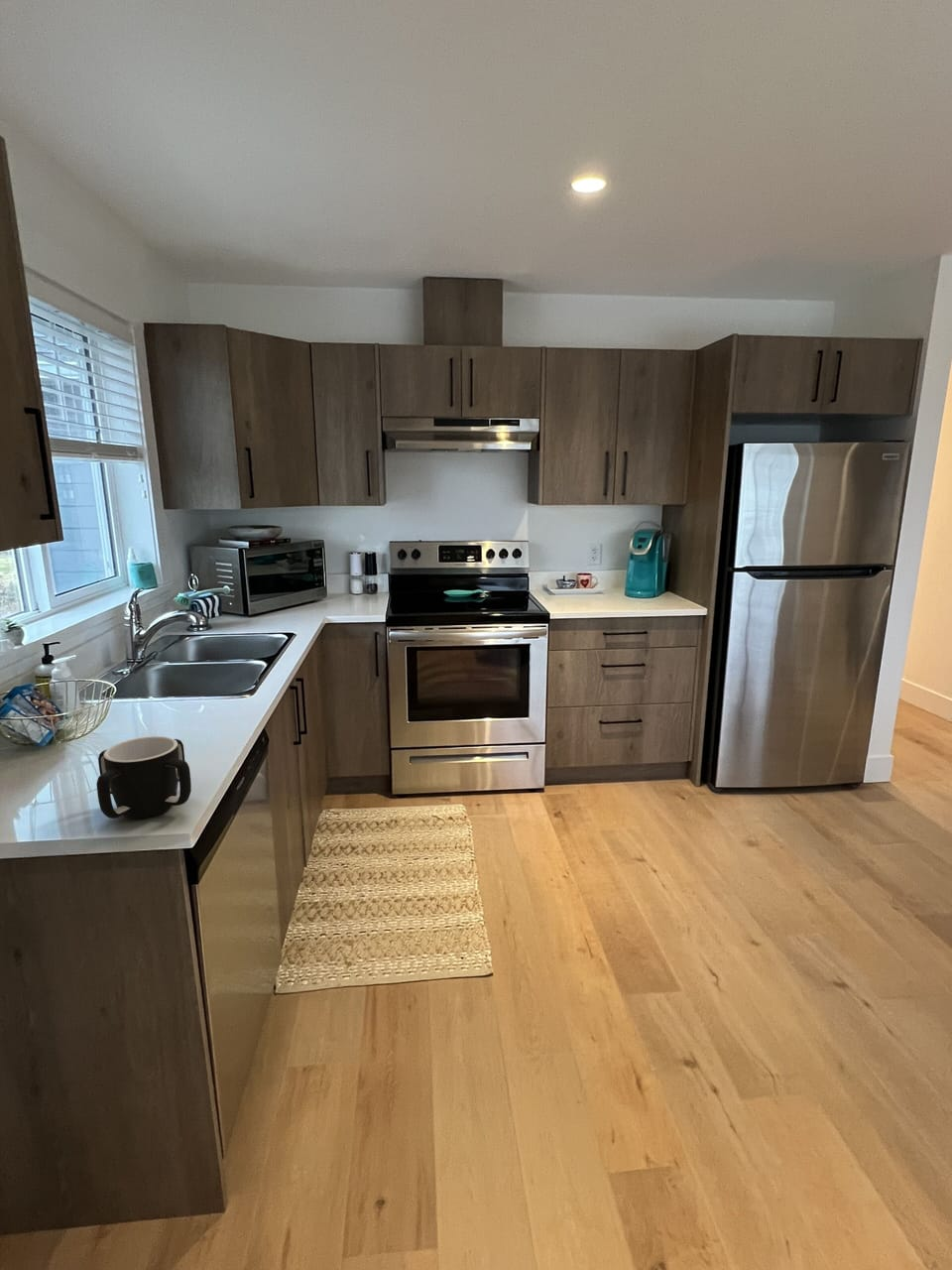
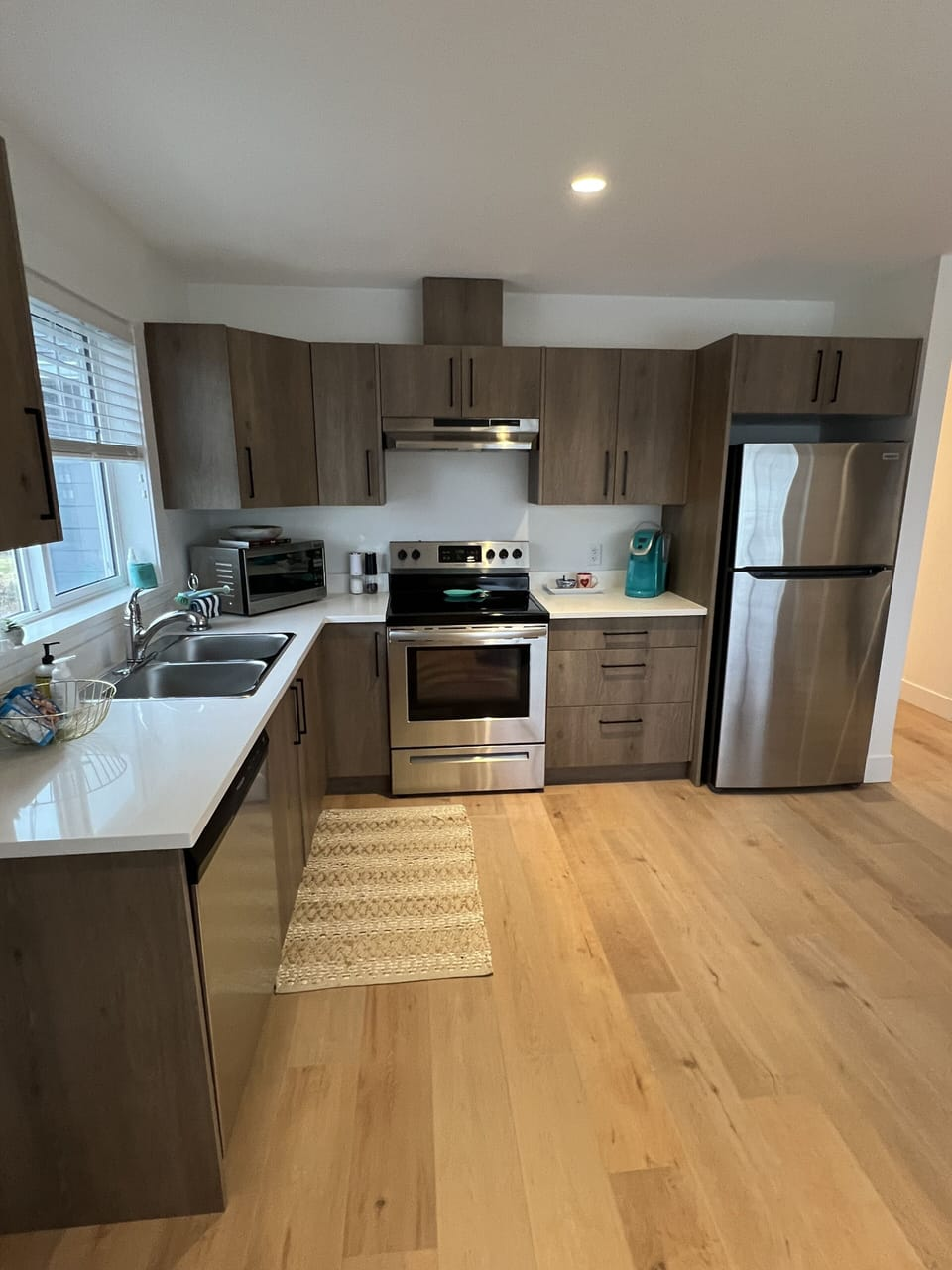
- mug (145, 778)
